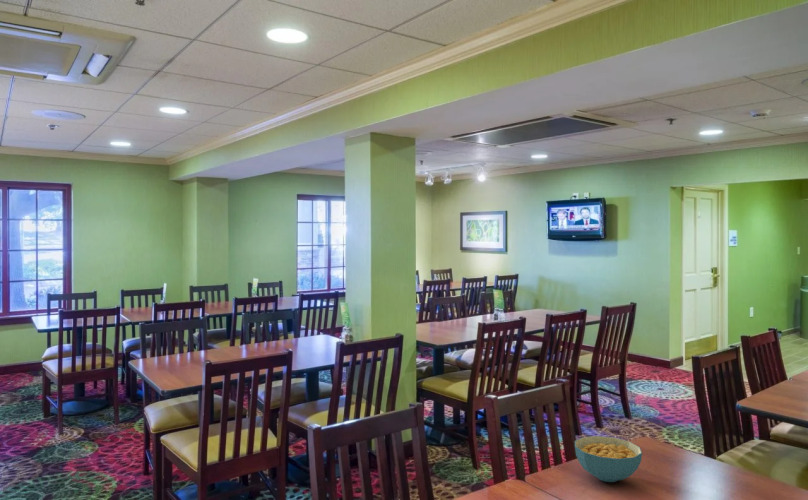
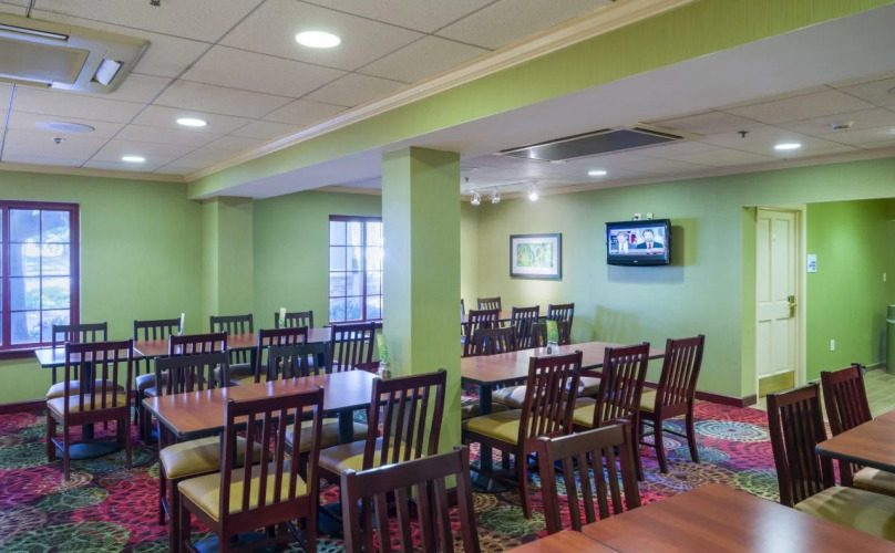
- cereal bowl (607, 462)
